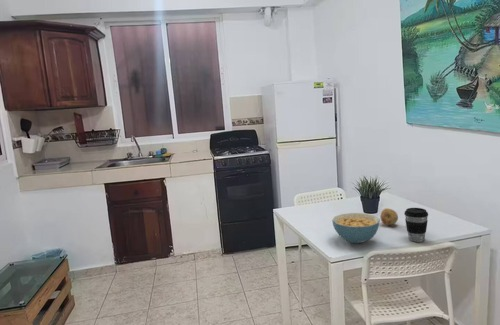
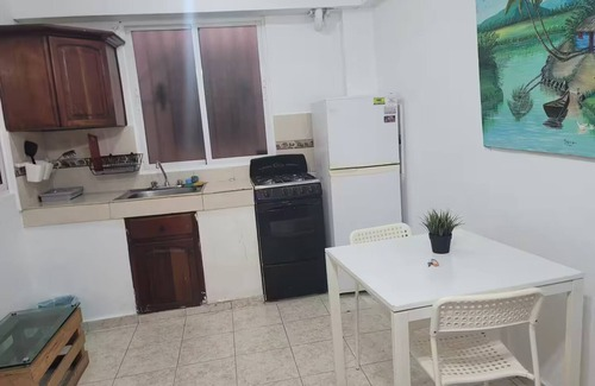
- cereal bowl (356, 230)
- fruit (389, 216)
- coffee cup (416, 224)
